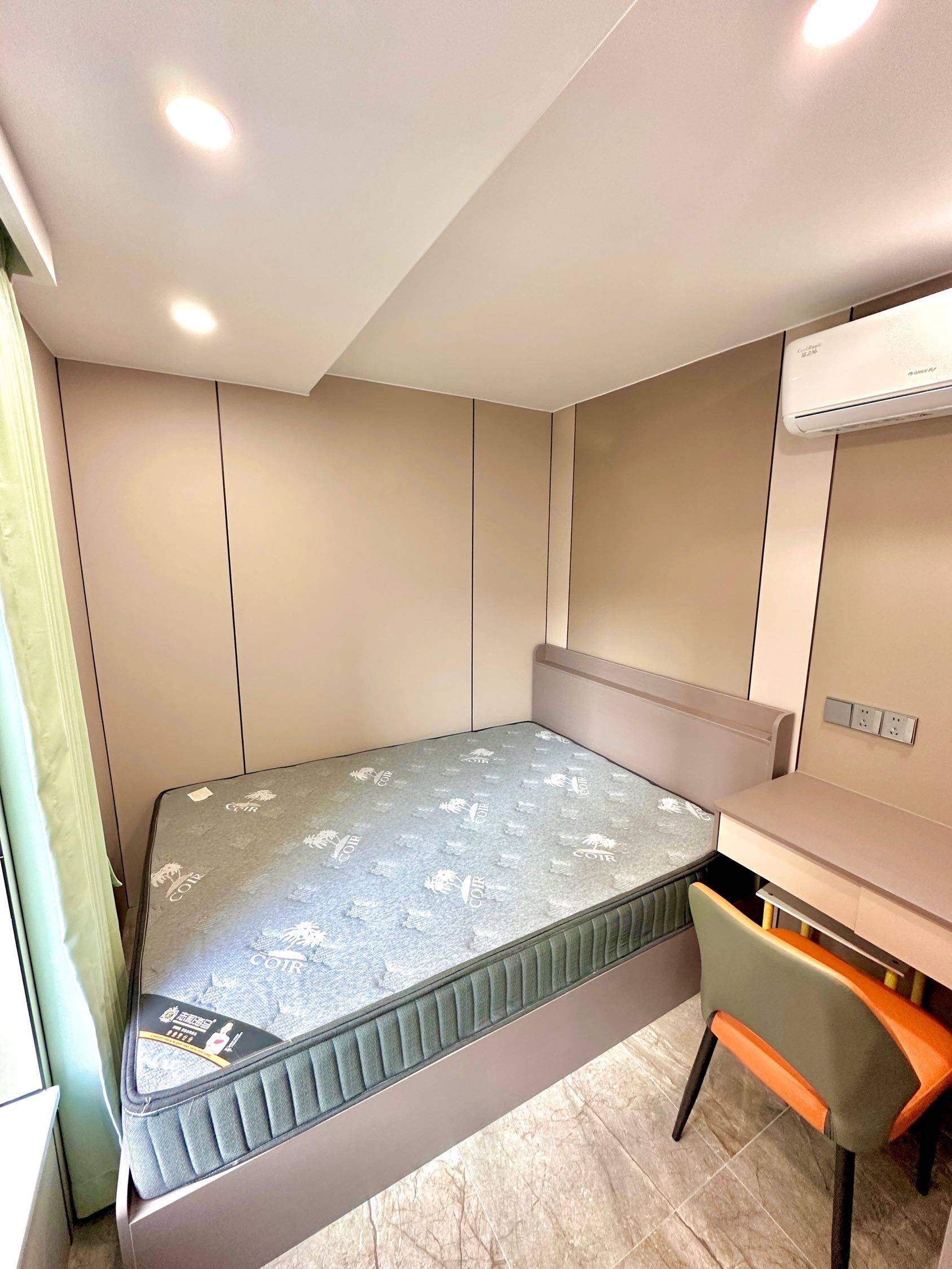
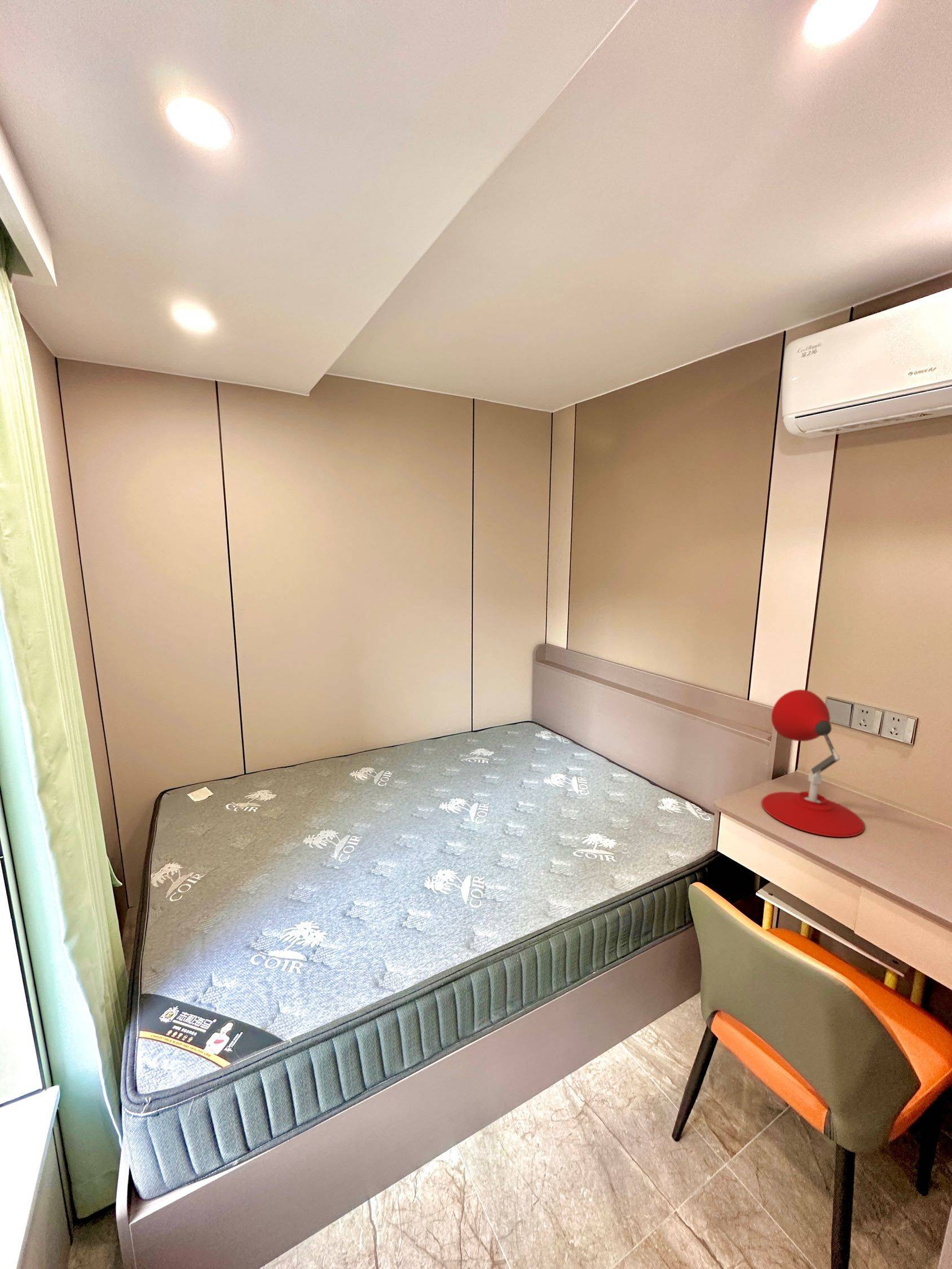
+ desk lamp (821, 762)
